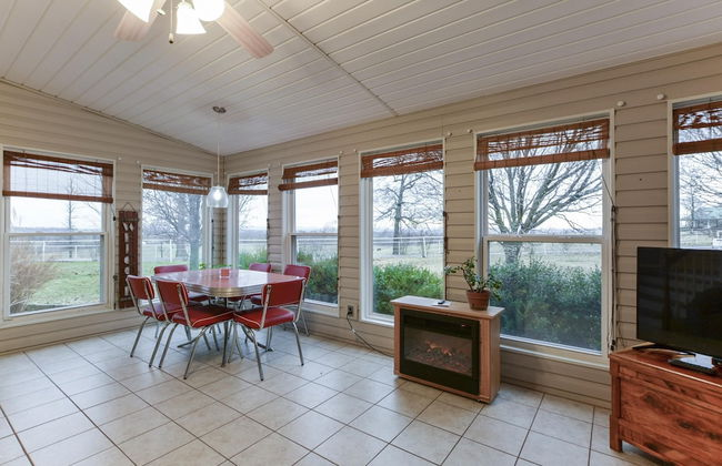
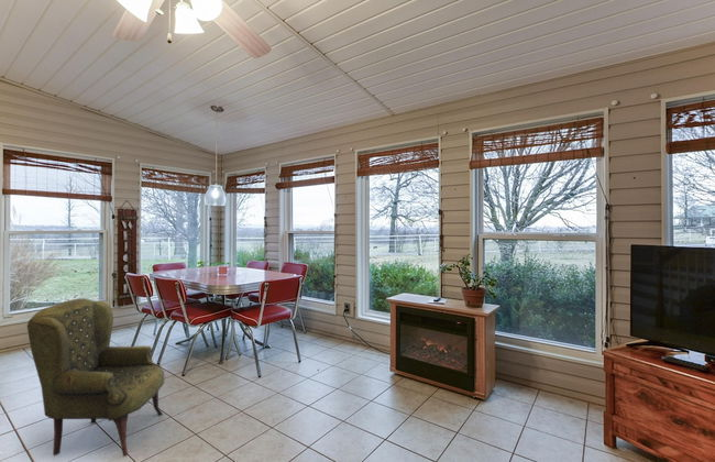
+ armchair (108, 367)
